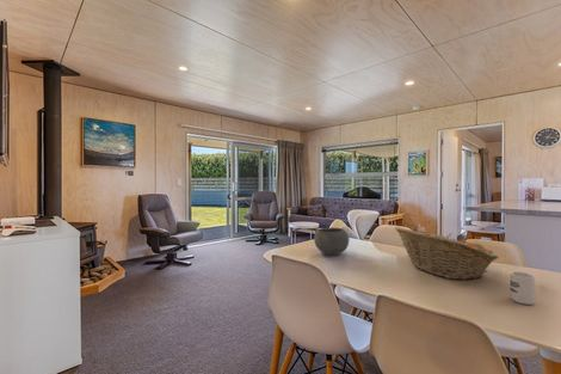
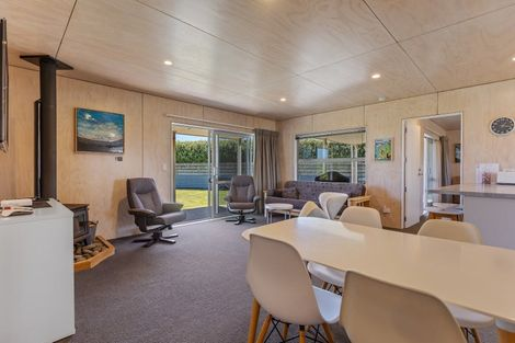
- cup (522, 287)
- bowl (331, 240)
- fruit basket (440, 249)
